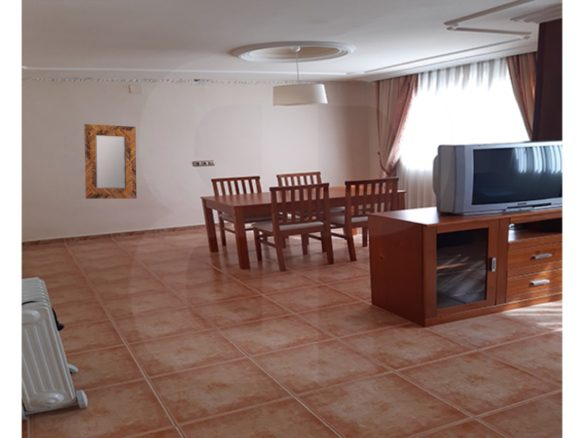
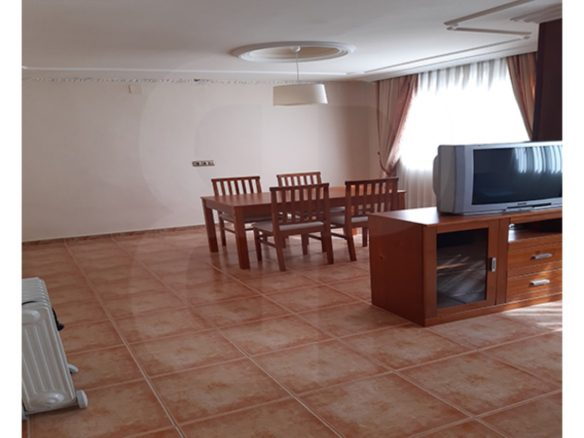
- home mirror (110, 162)
